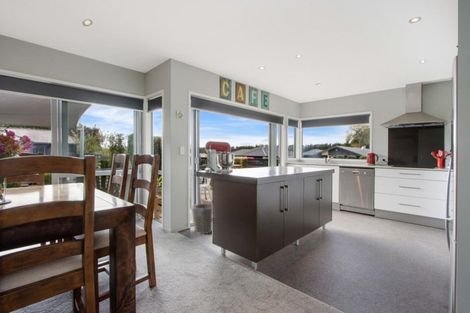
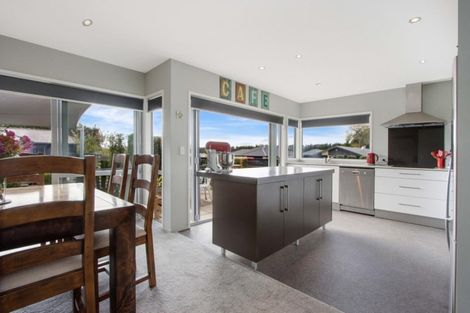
- waste bin (204, 218)
